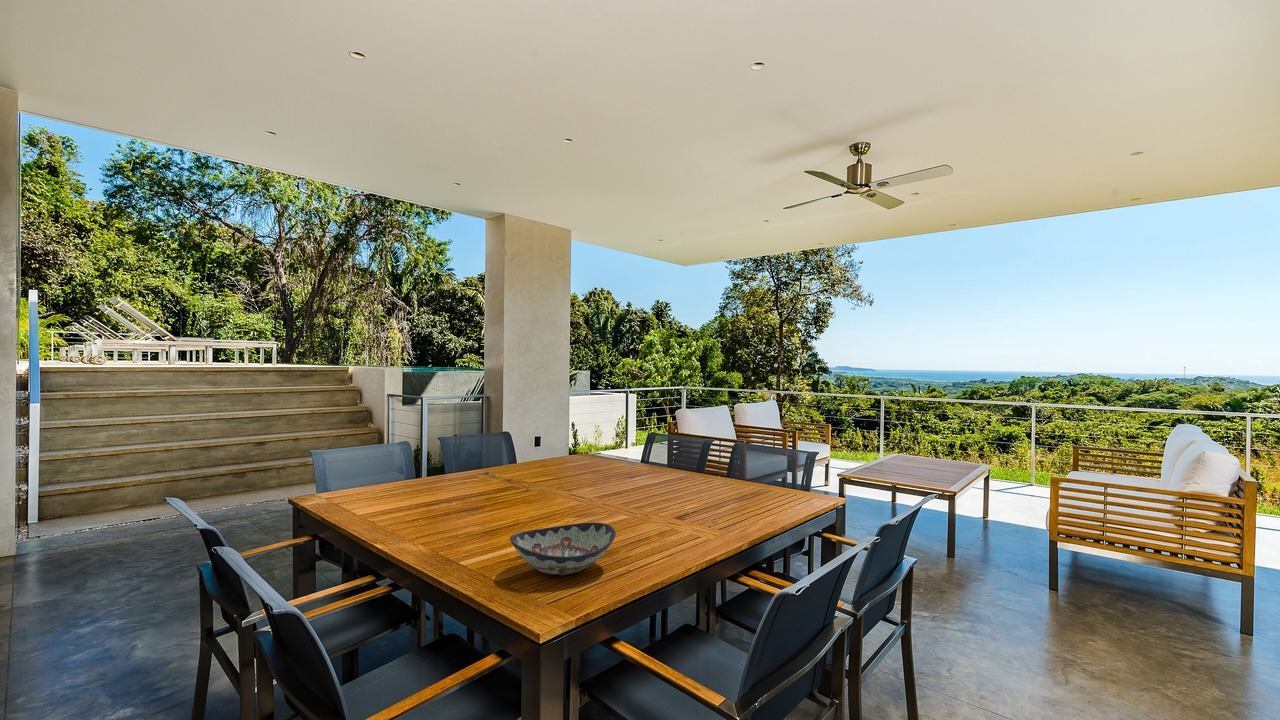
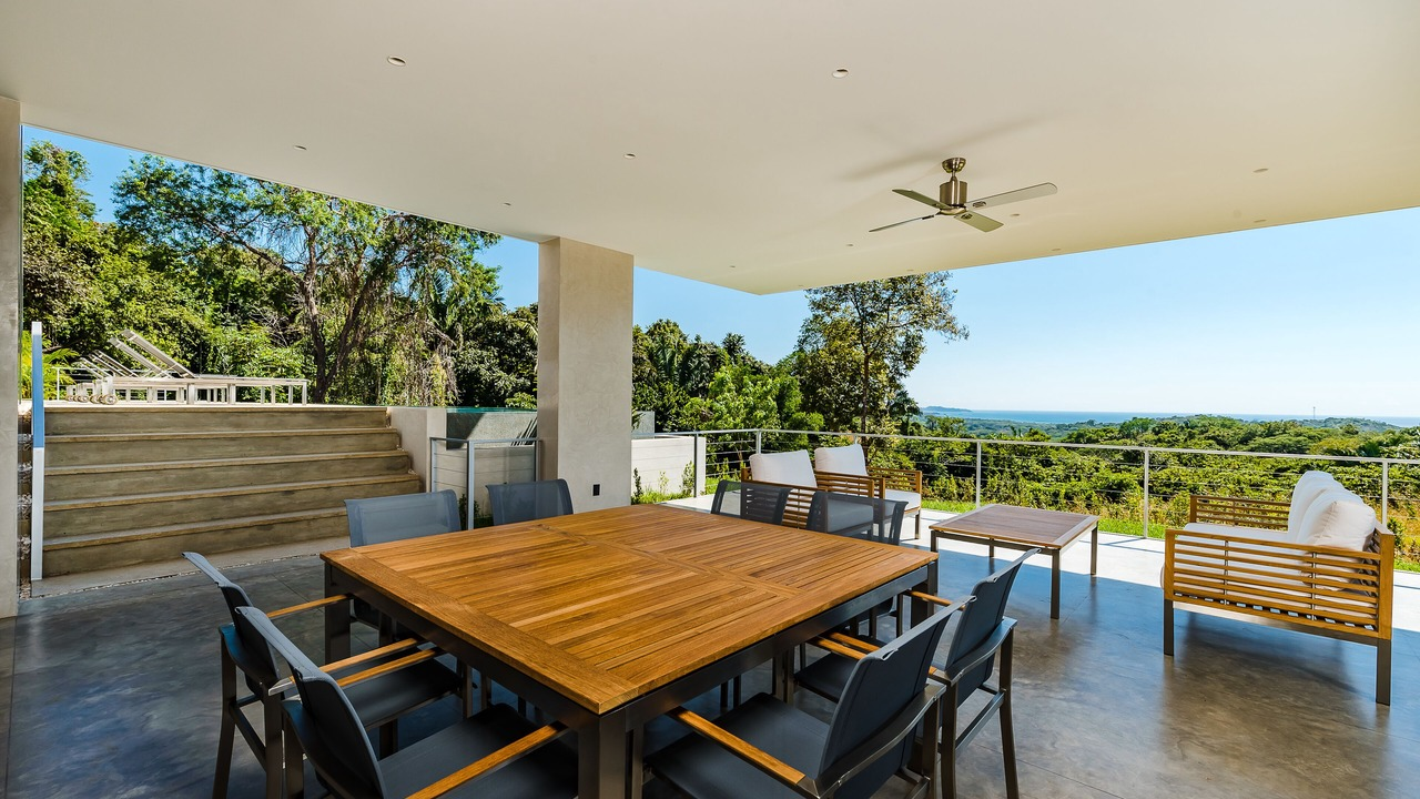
- decorative bowl (563, 551)
